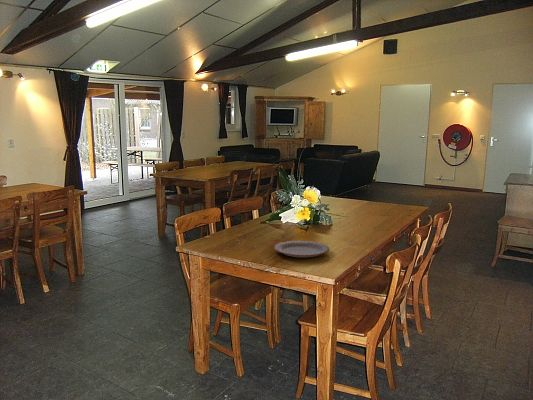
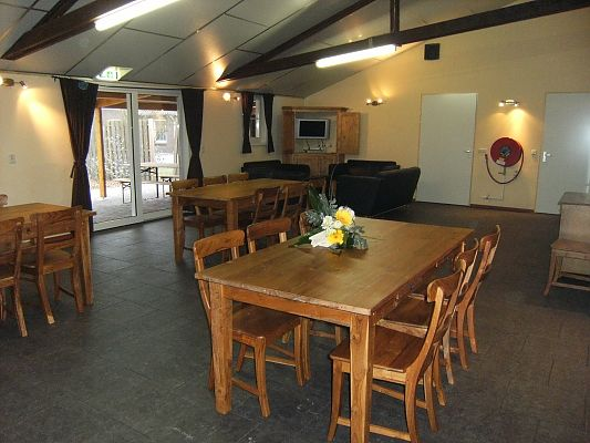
- plate (301, 249)
